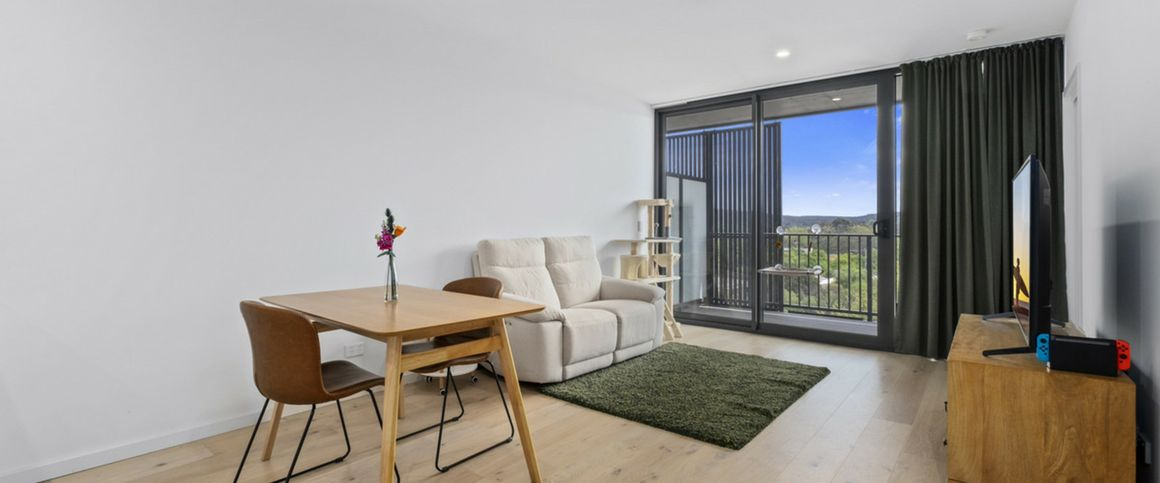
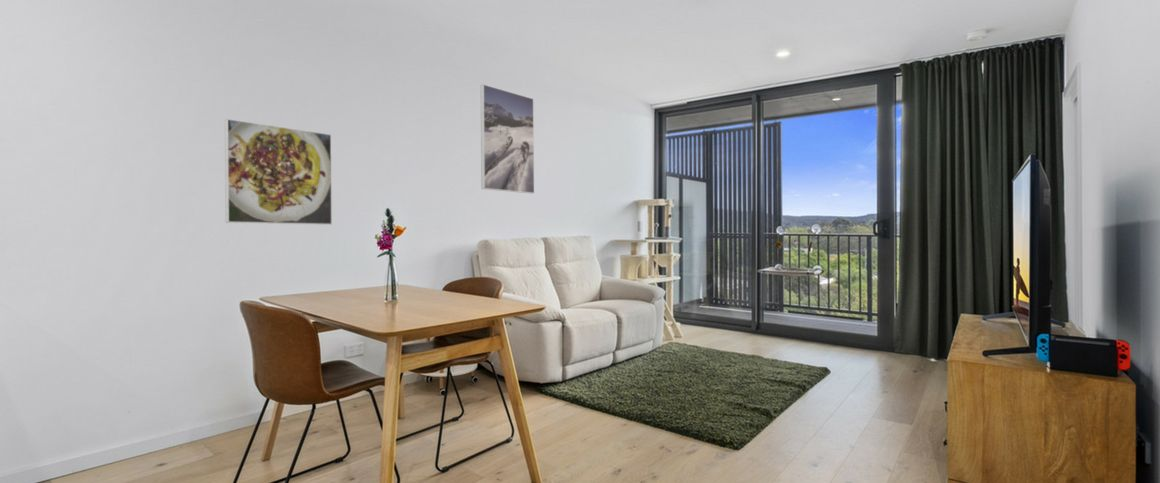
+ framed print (282, 175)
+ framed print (508, 141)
